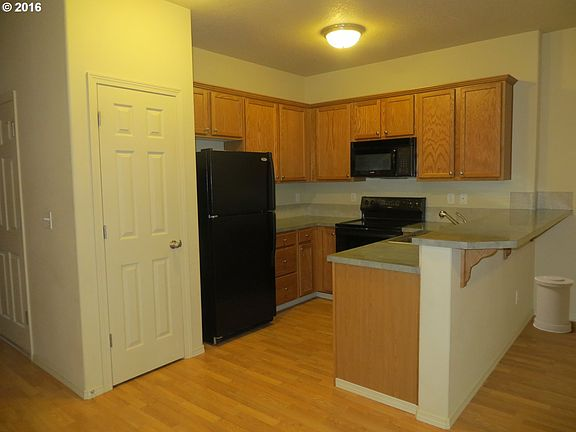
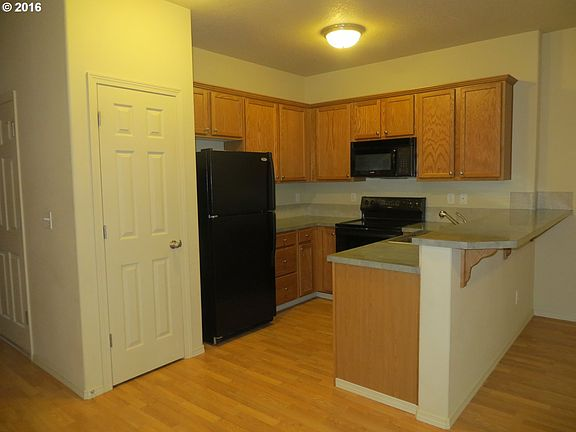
- trash can (552, 302)
